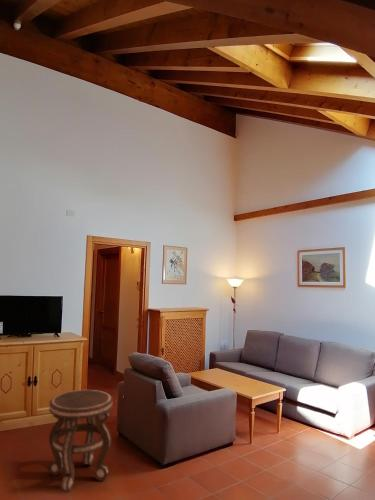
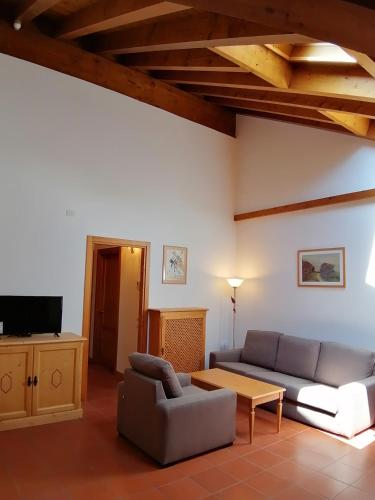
- side table (74, 436)
